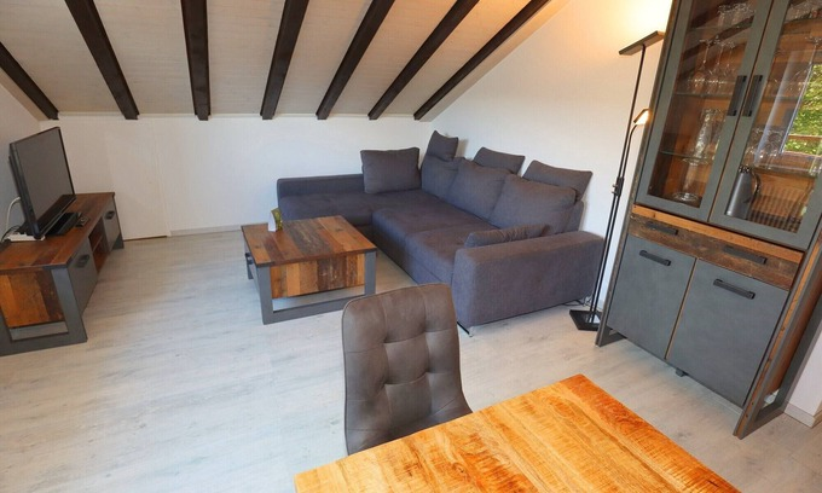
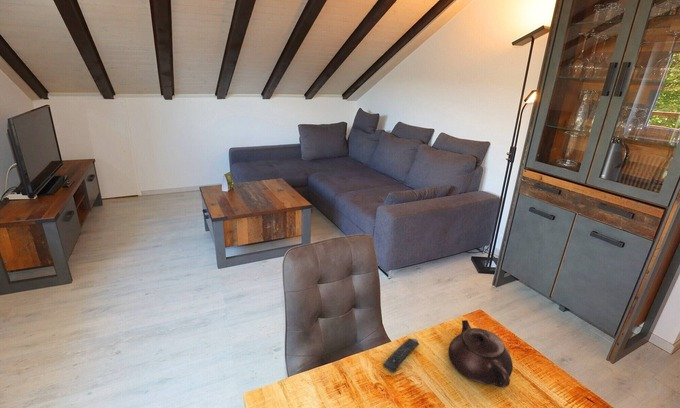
+ remote control (402, 352)
+ teapot (480, 351)
